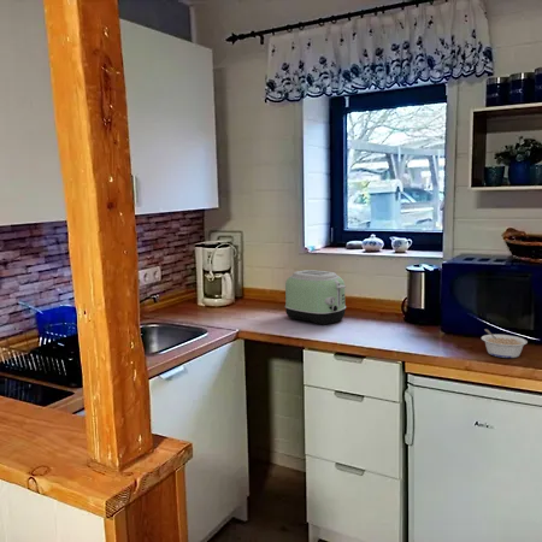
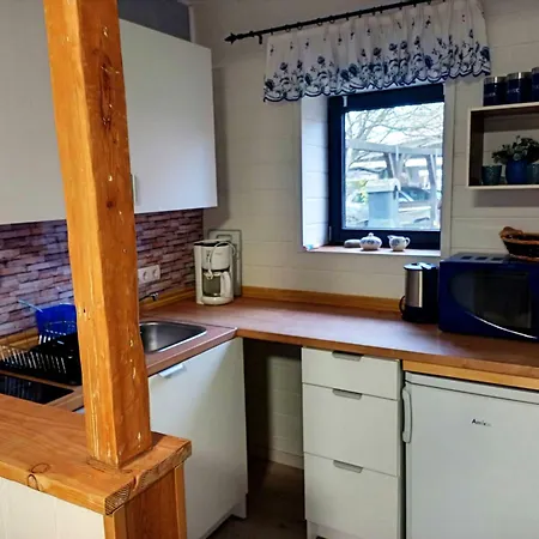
- legume (501, 344)
- toaster (317, 295)
